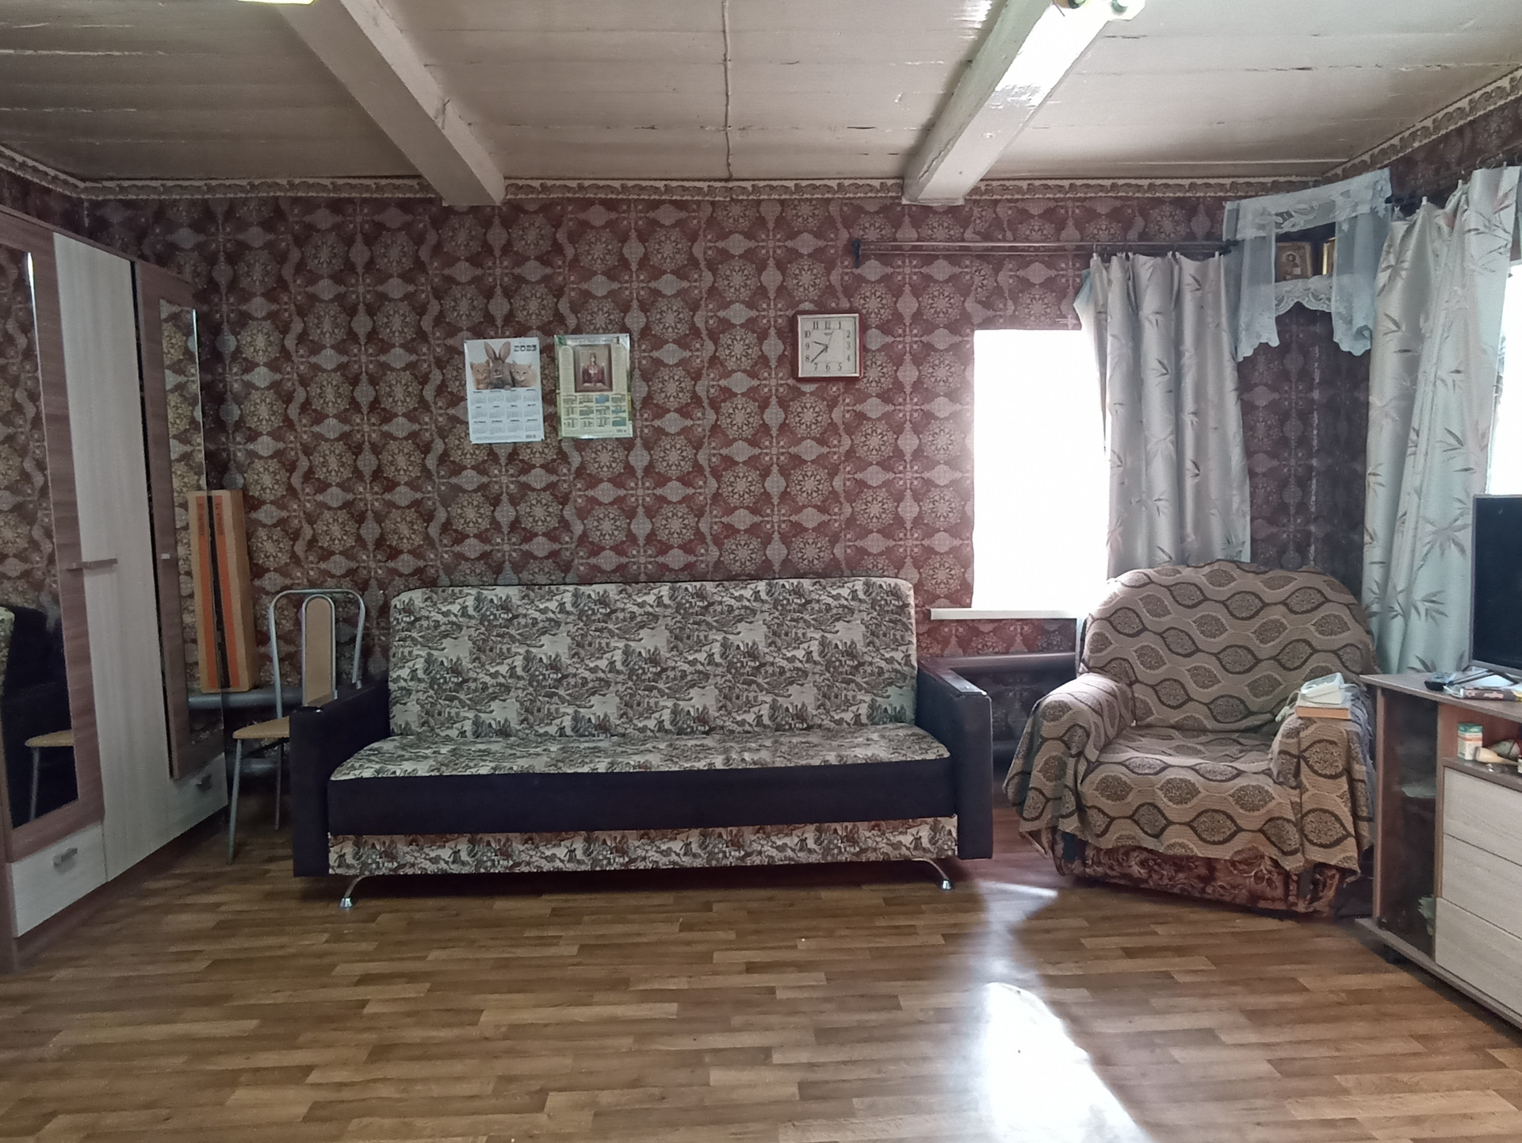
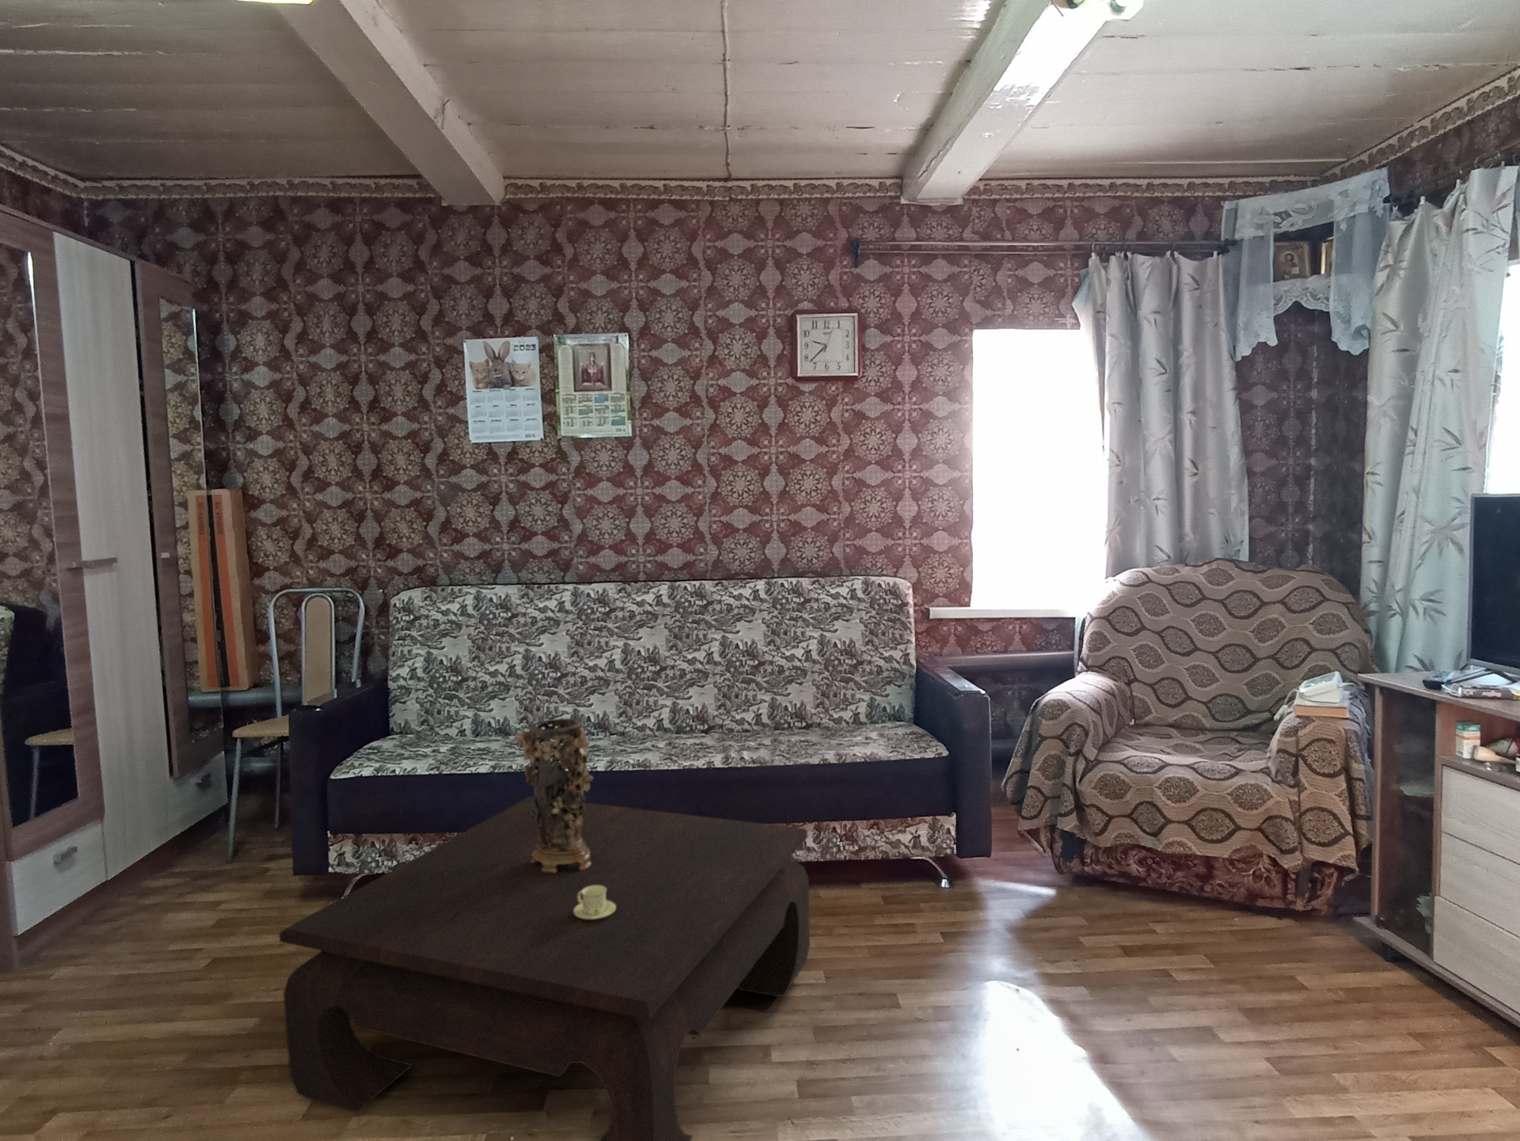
+ coffee table (577, 953)
+ chinaware (593, 900)
+ decorative vase (561, 791)
